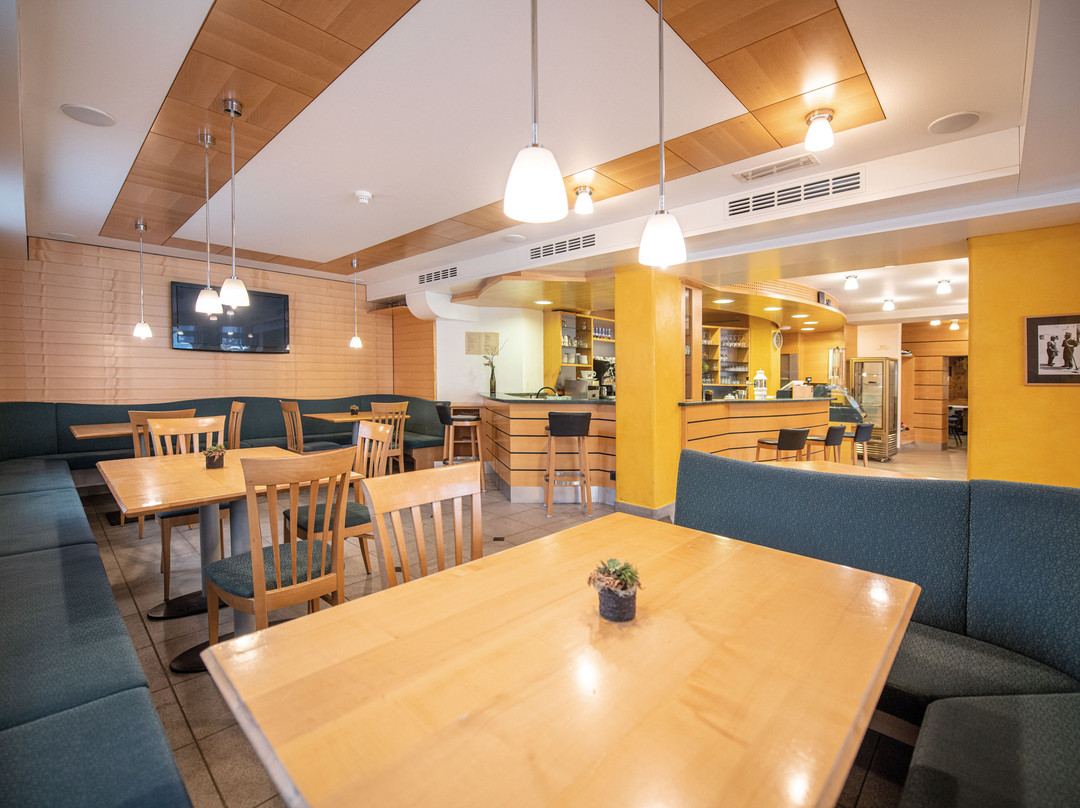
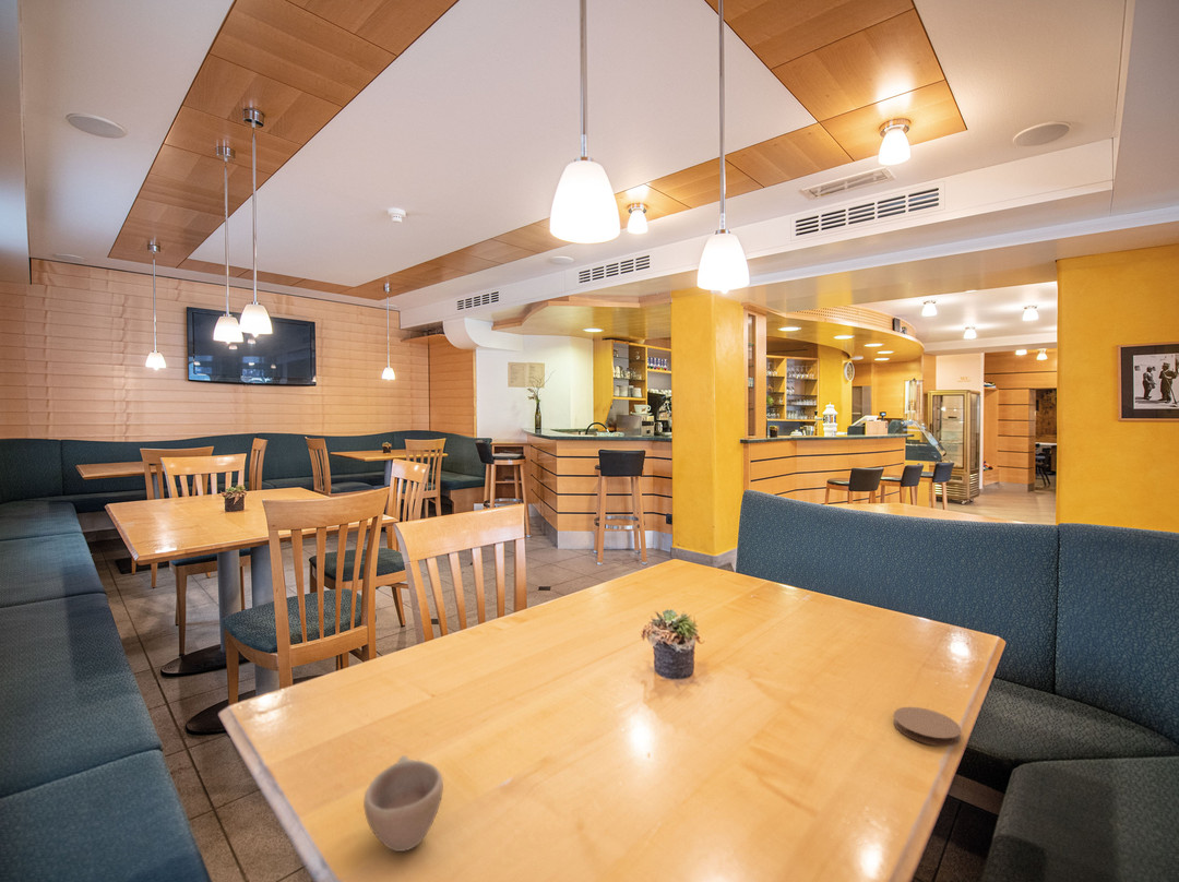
+ cup (403, 803)
+ coaster (926, 725)
